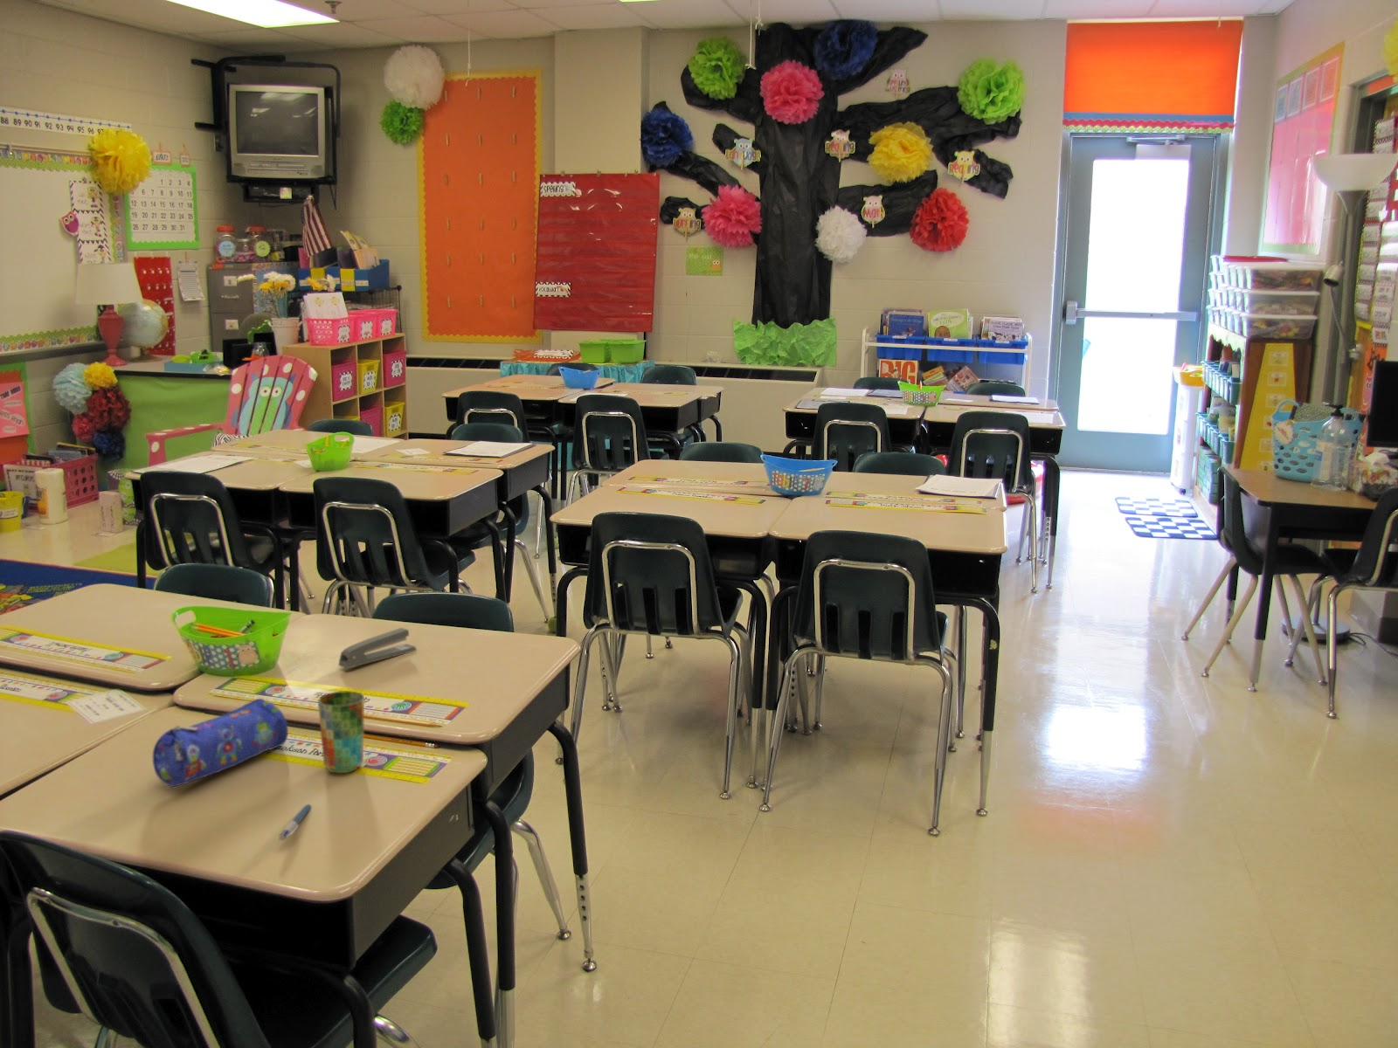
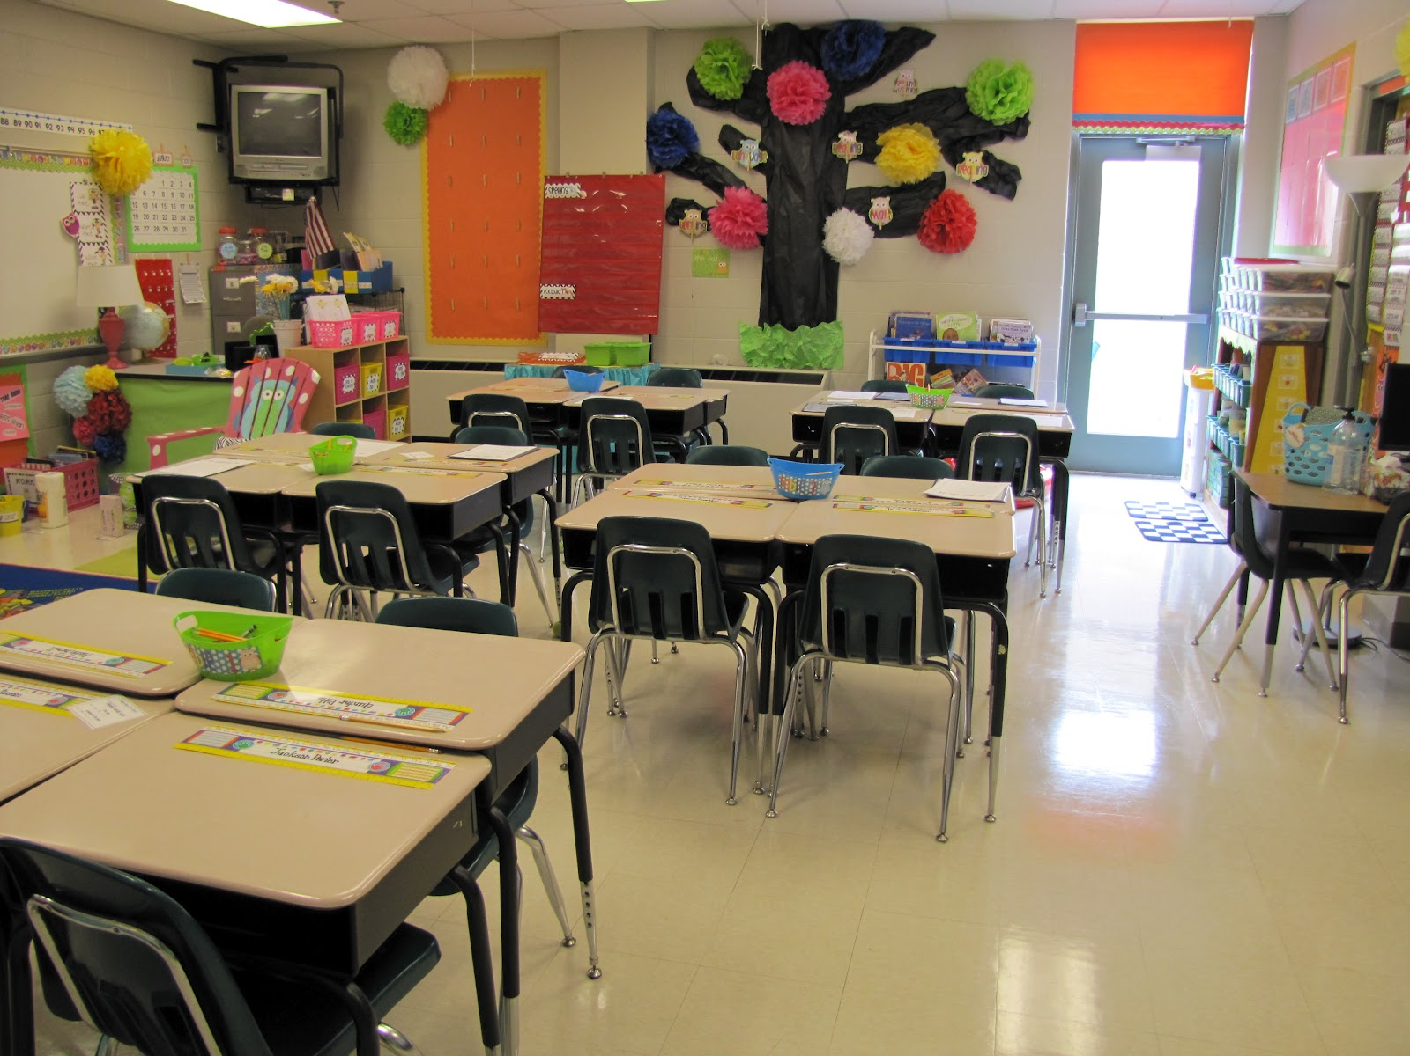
- cup (341, 733)
- pen (297, 821)
- pencil case (221, 739)
- stapler (379, 646)
